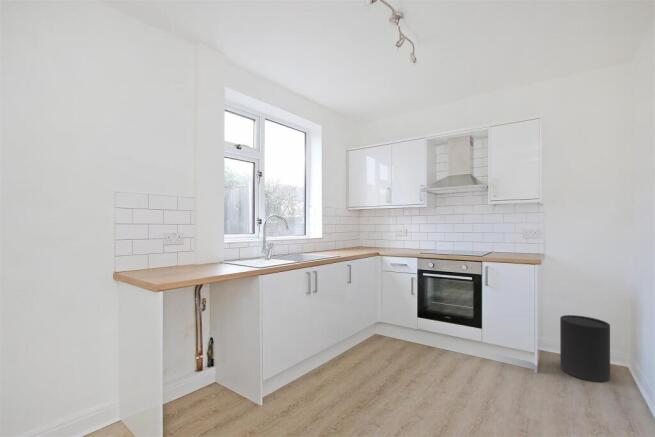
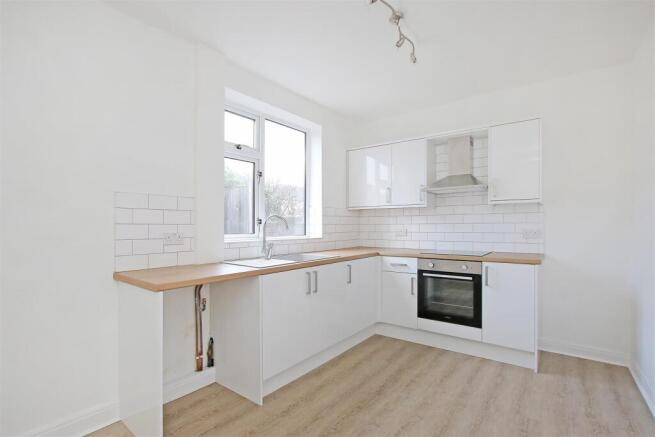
- trash can (584, 346)
